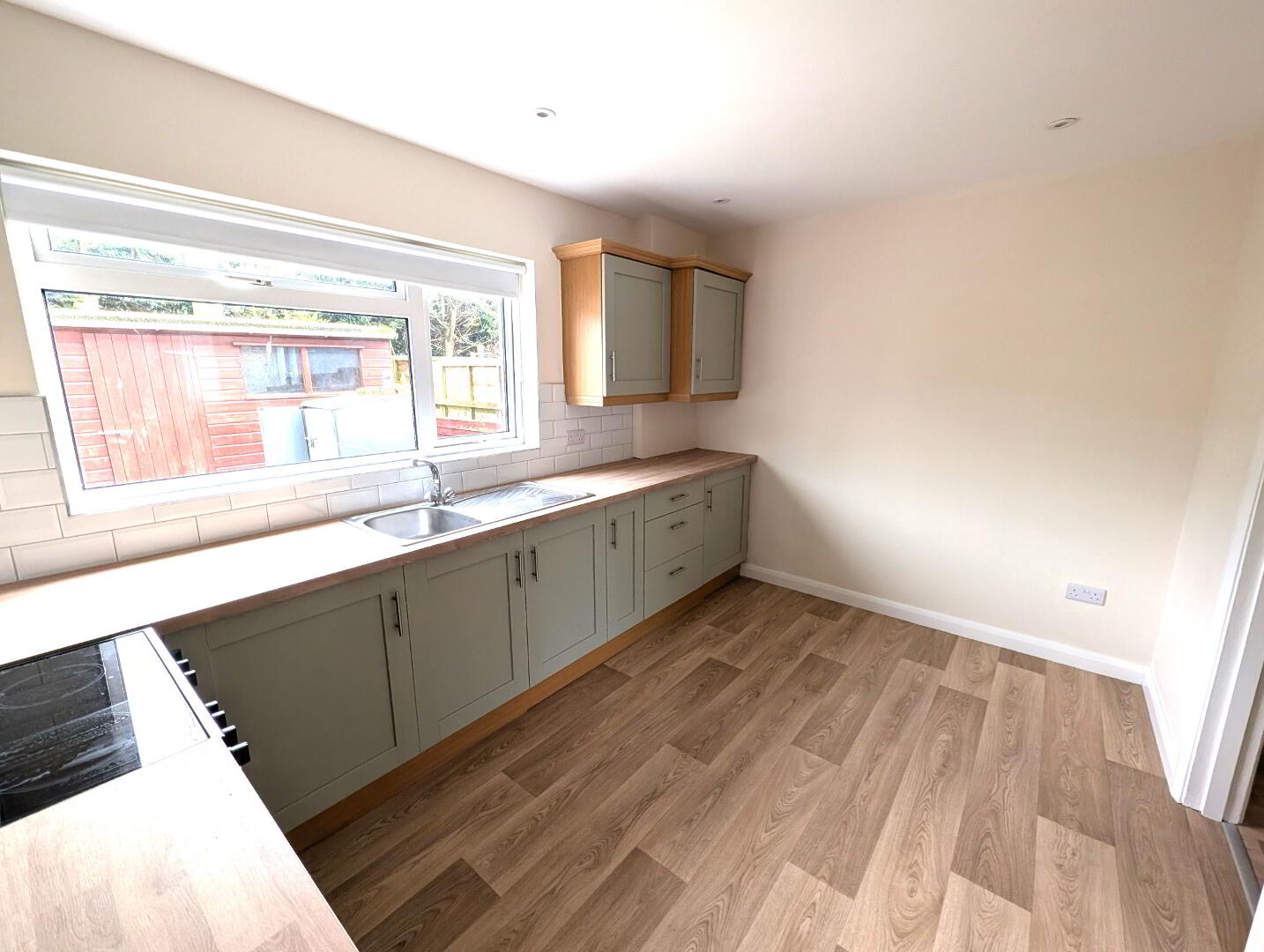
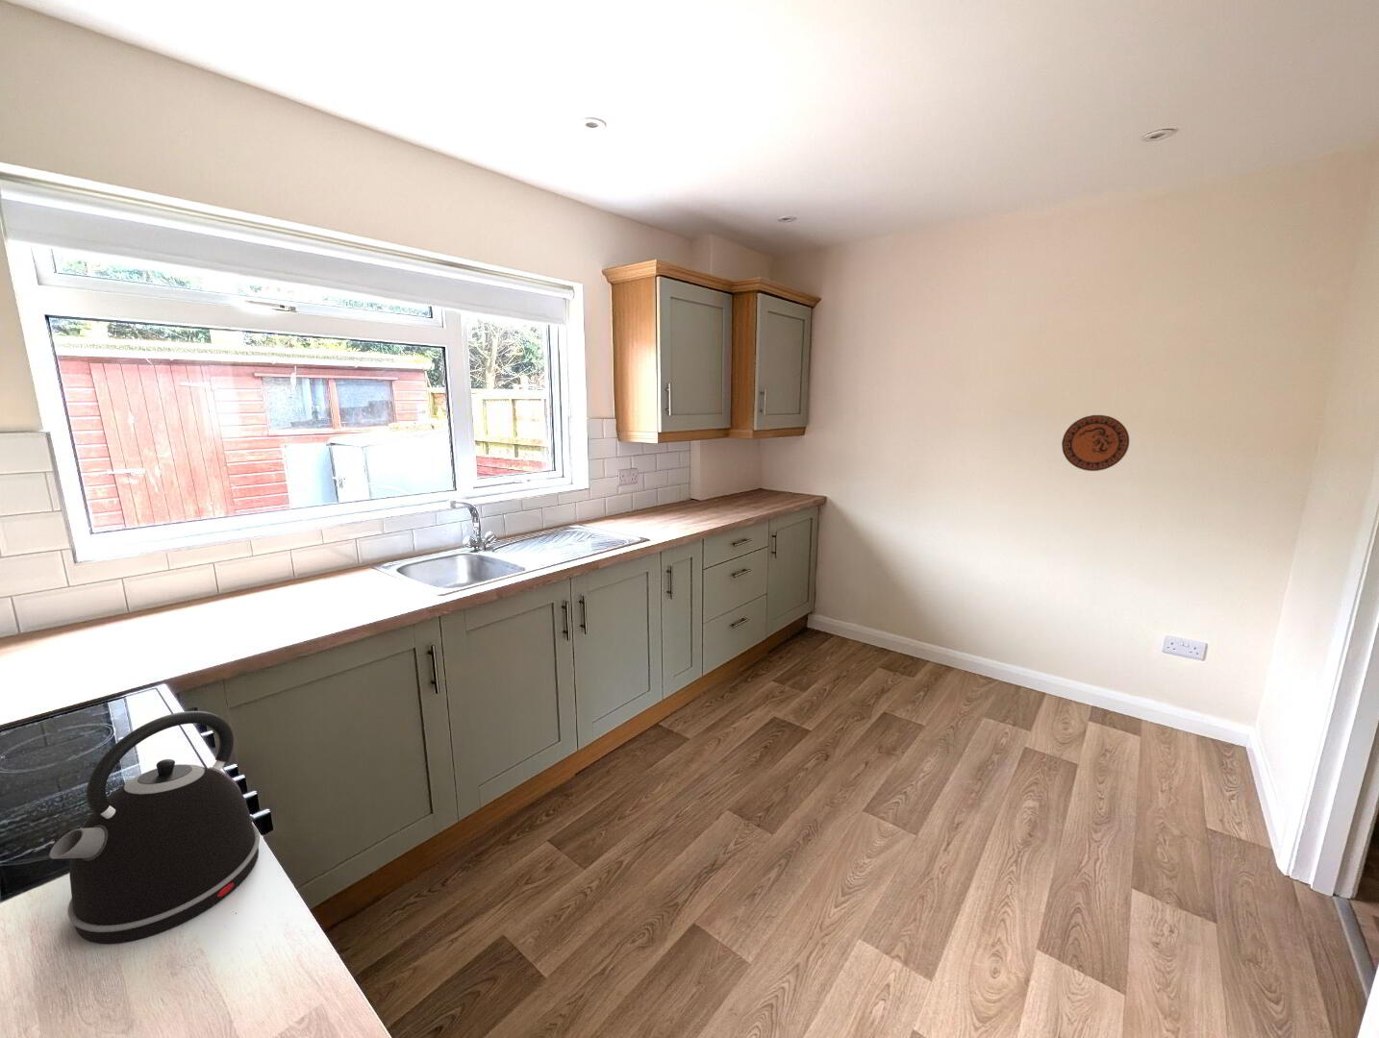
+ decorative plate (1094, 443)
+ kettle (160, 805)
